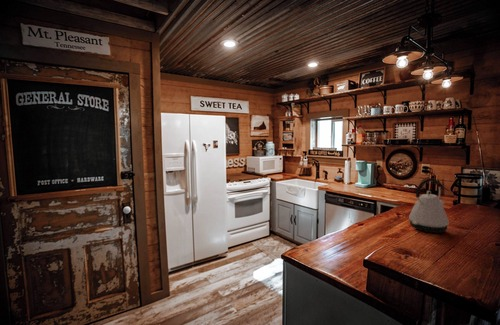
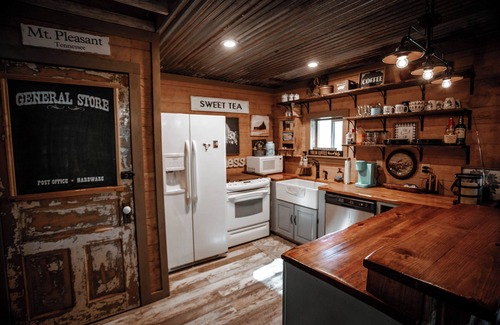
- kettle (429, 203)
